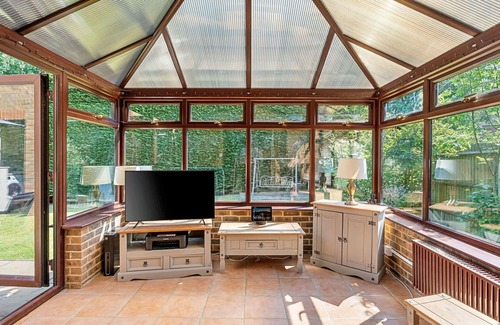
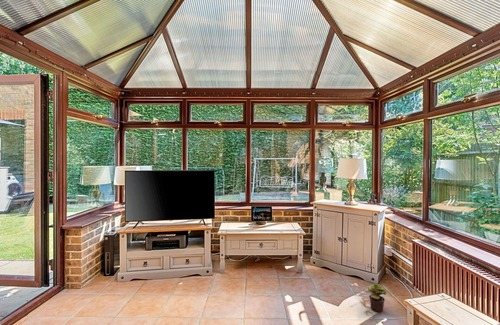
+ potted plant (375, 295)
